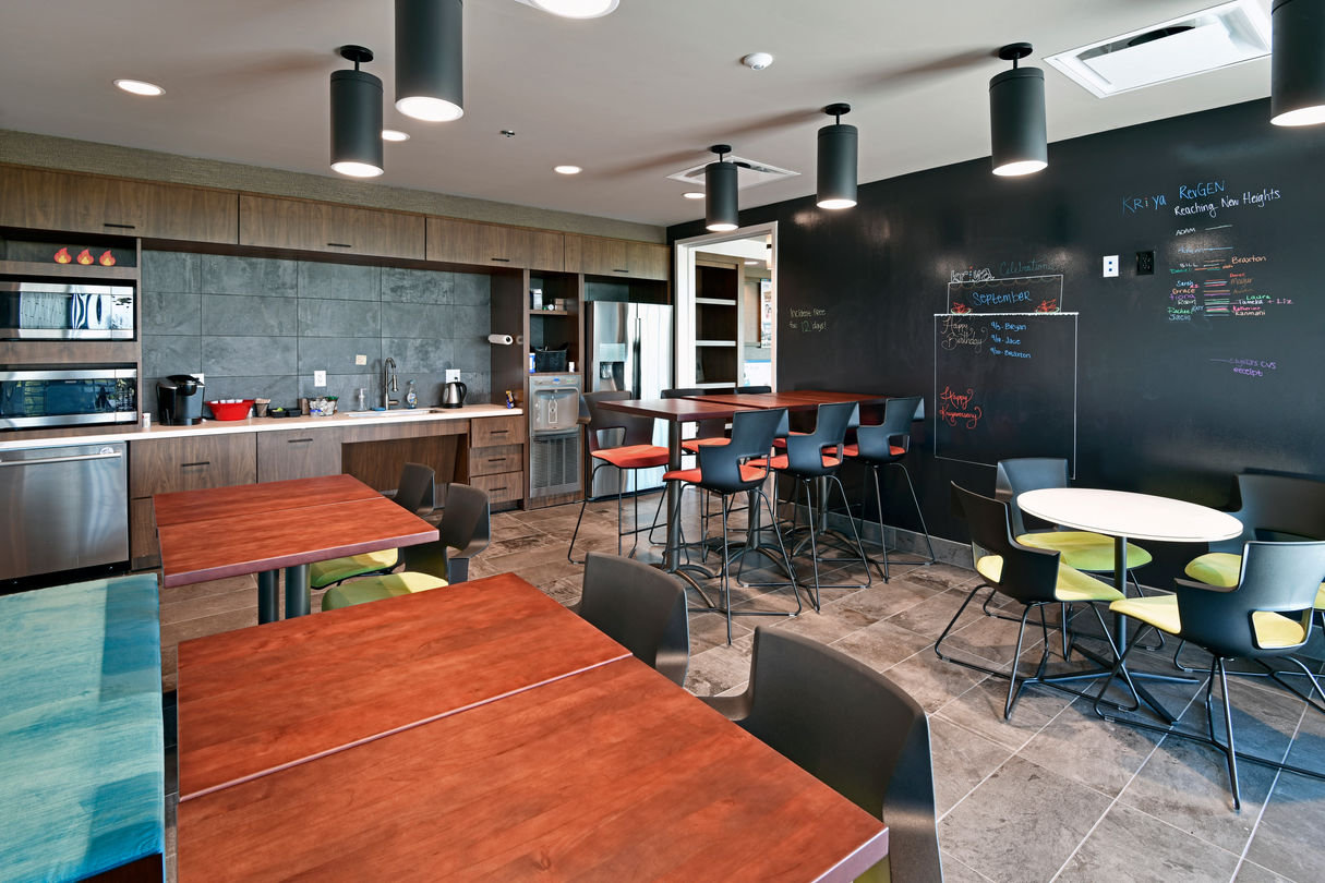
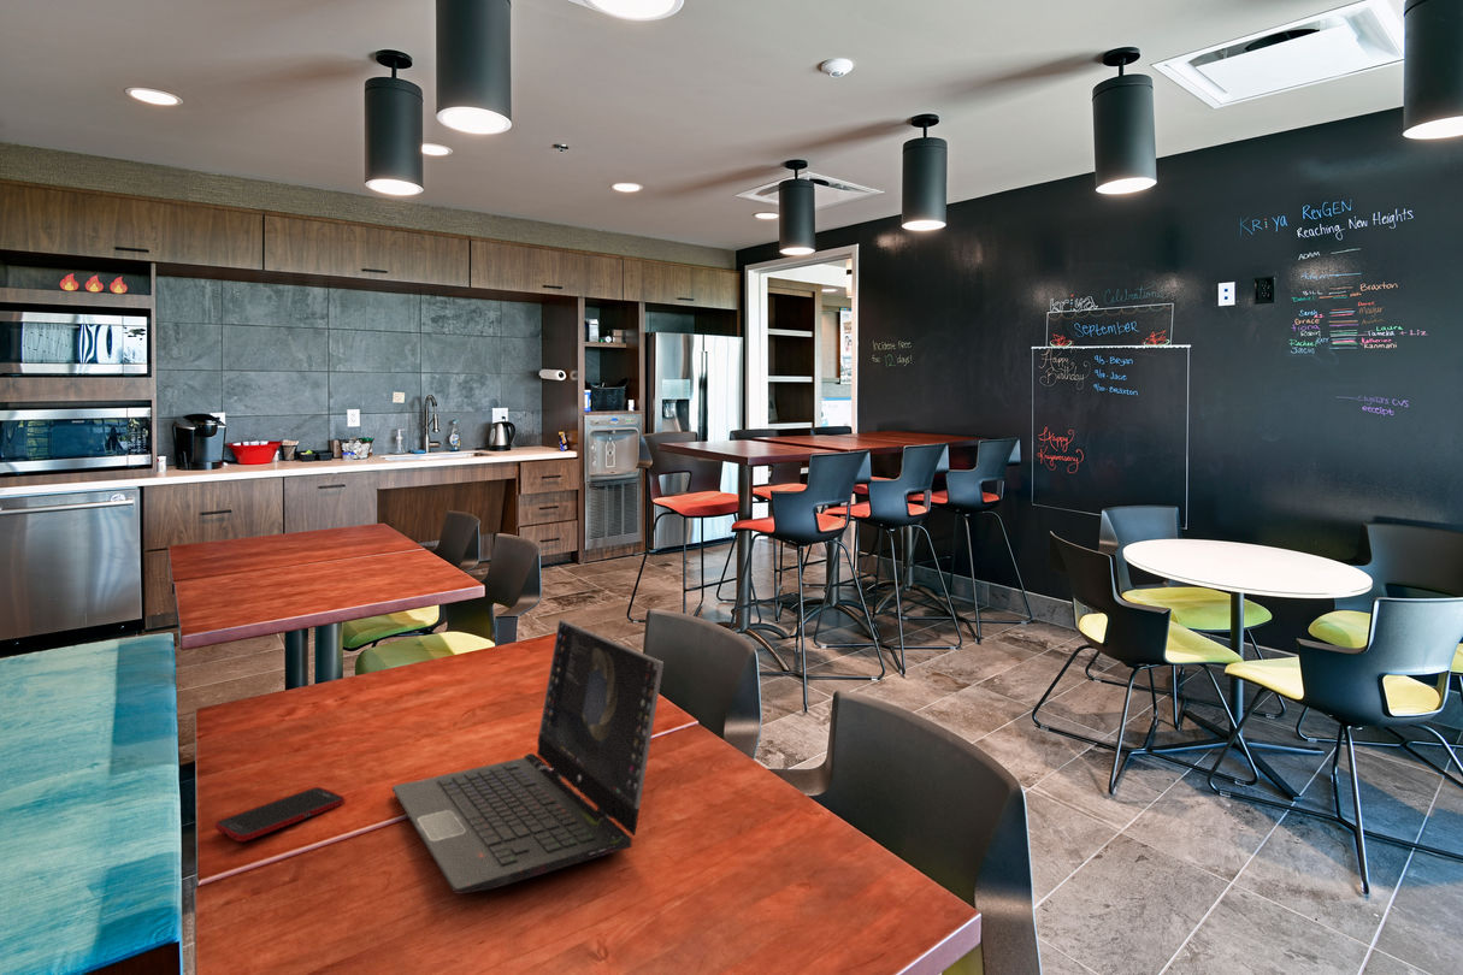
+ cell phone (282, 812)
+ laptop computer (538, 734)
